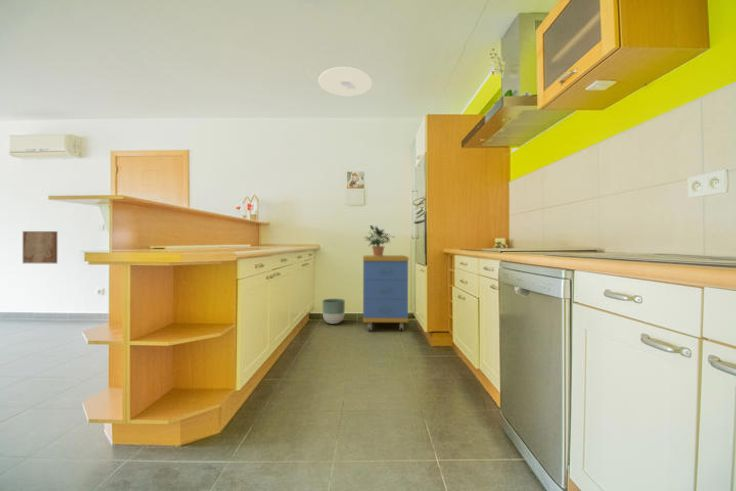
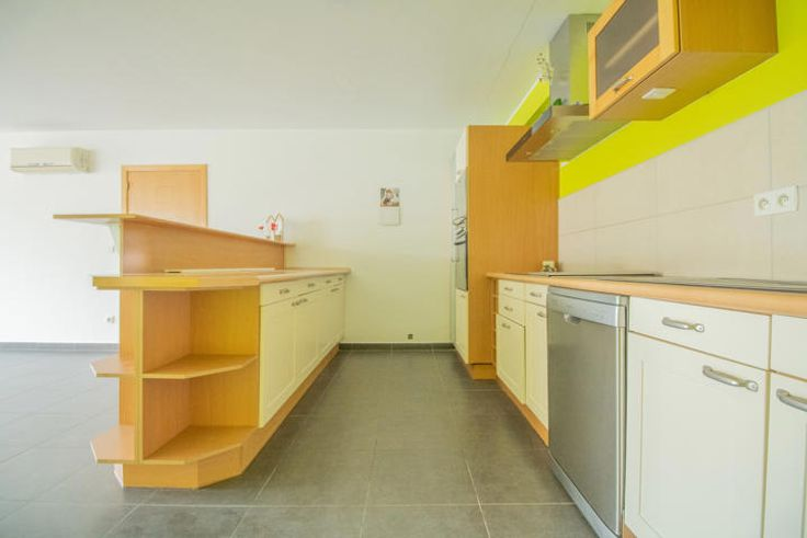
- ceiling light (345, 80)
- storage cabinet (384, 291)
- planter (333, 311)
- potted plant (380, 240)
- wall art (40, 247)
